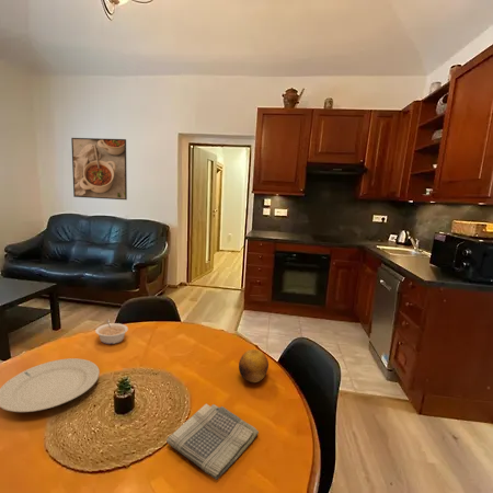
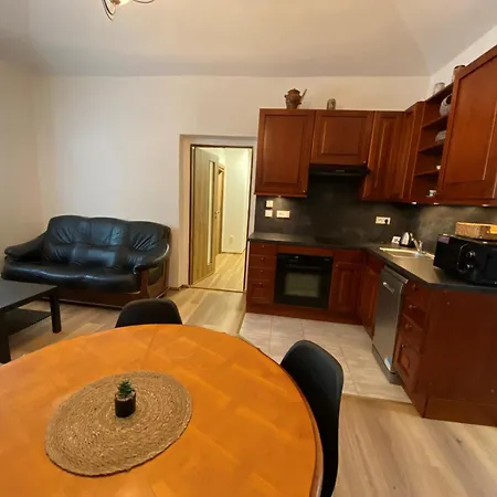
- chinaware (51, 385)
- dish towel (214, 434)
- legume (111, 333)
- fruit (253, 365)
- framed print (99, 169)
